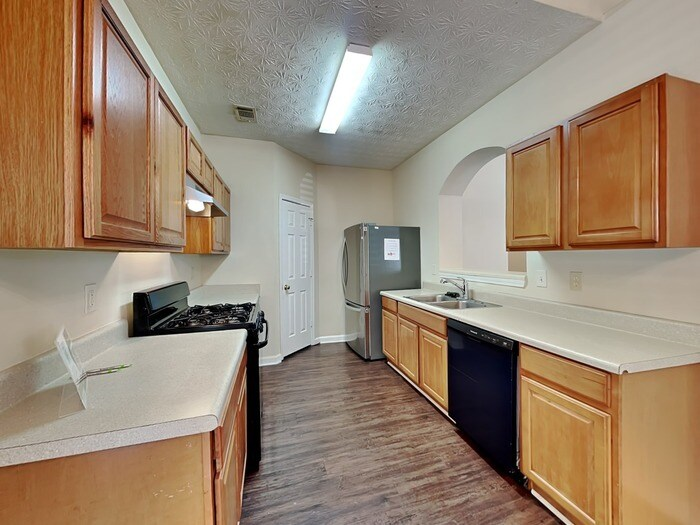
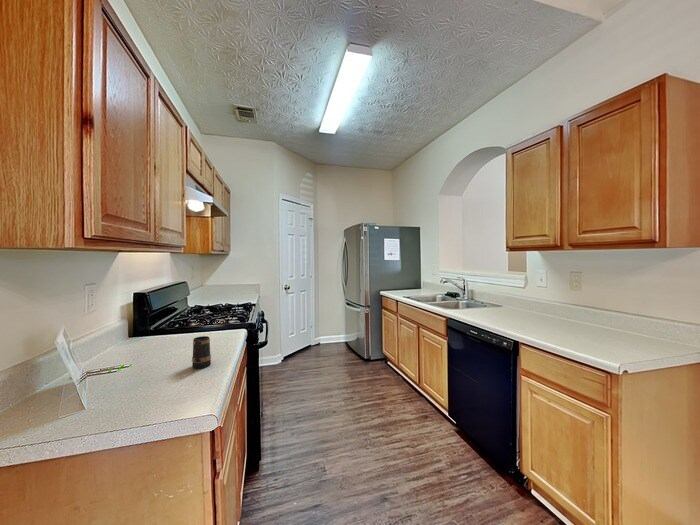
+ mug (200, 352)
